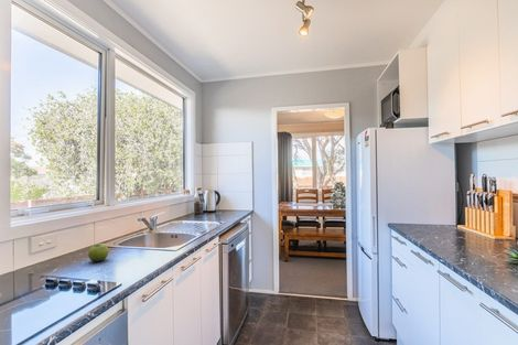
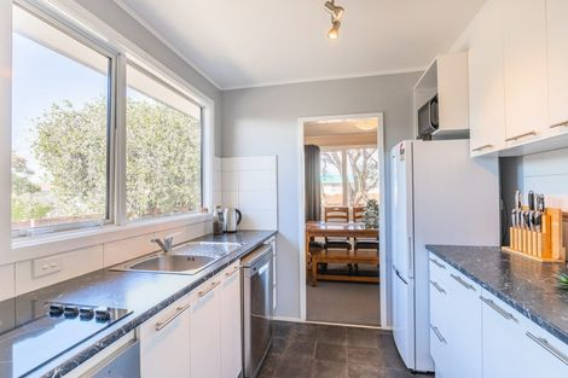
- fruit (98, 251)
